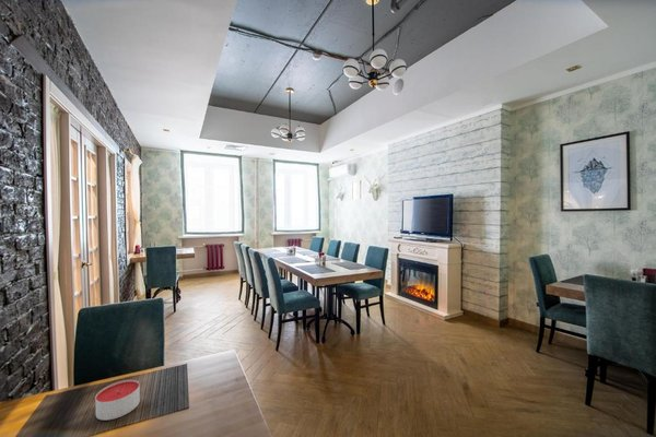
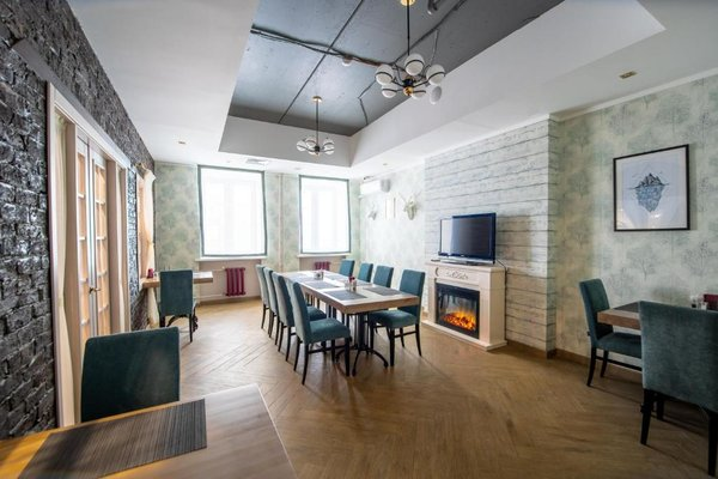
- candle (118, 398)
